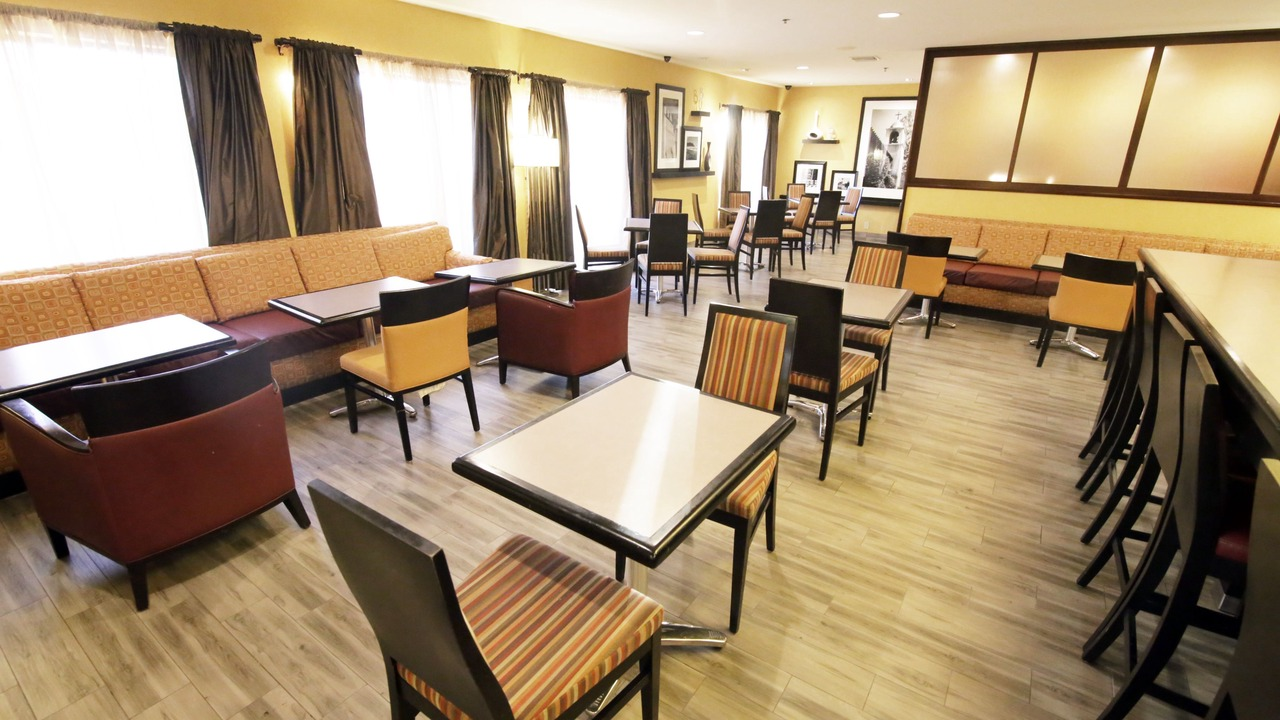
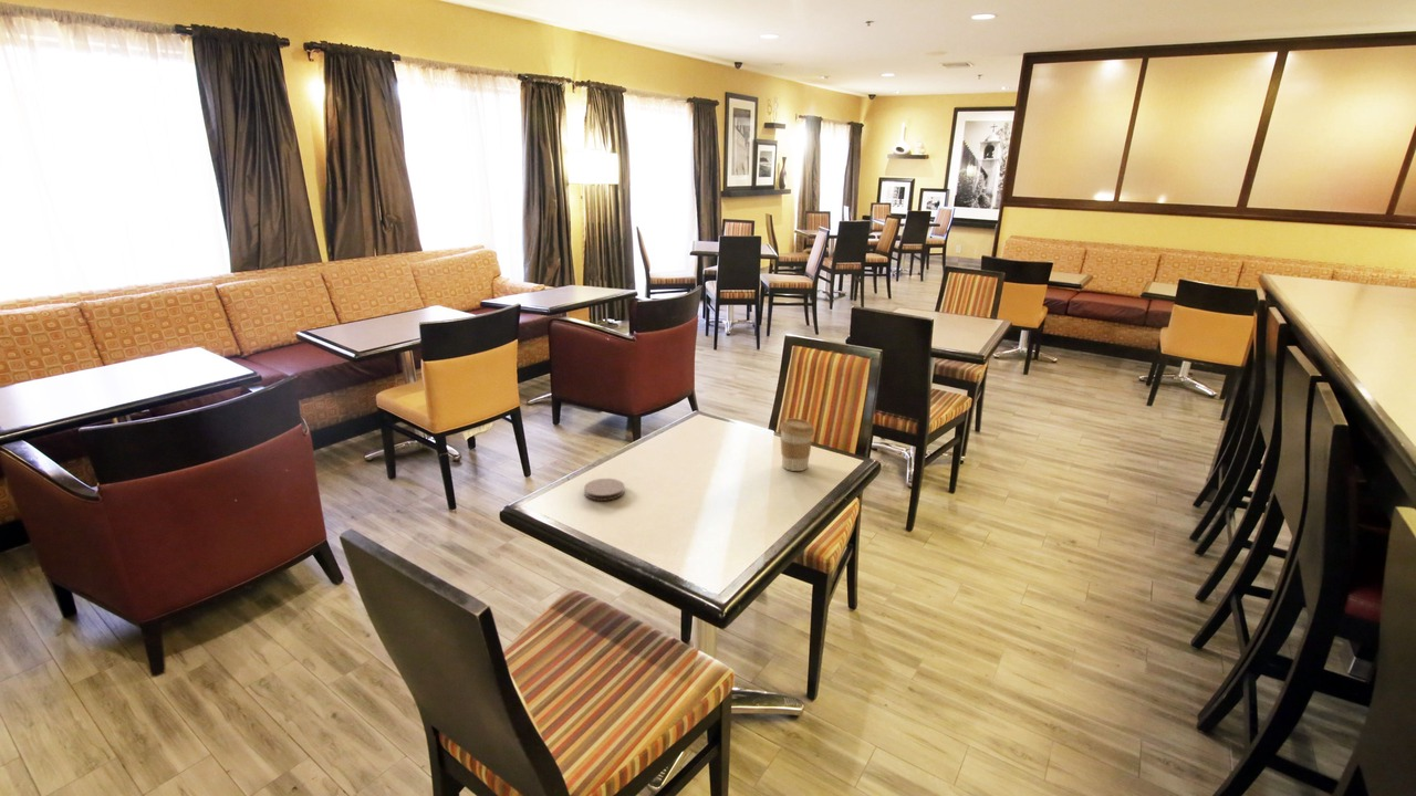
+ coaster (604, 489)
+ coffee cup (795, 443)
